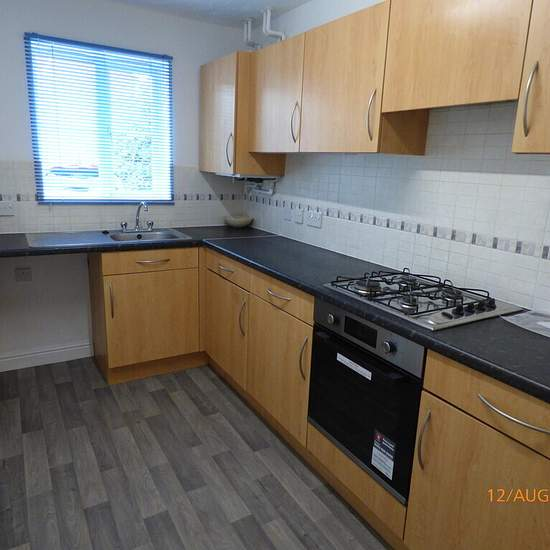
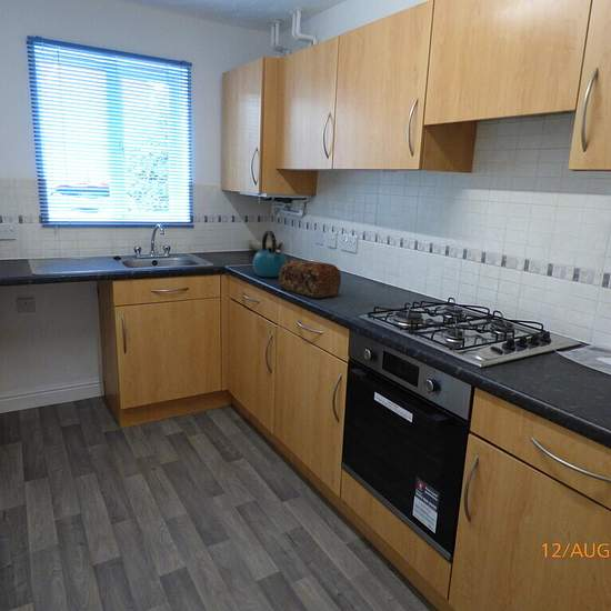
+ bread loaf (309, 277)
+ kettle (270, 253)
